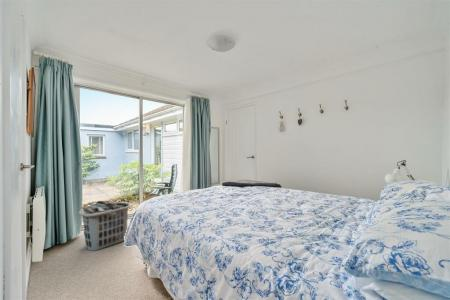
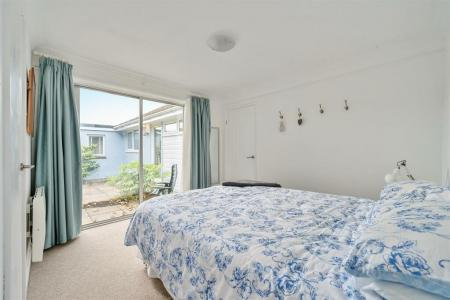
- clothes hamper (106, 221)
